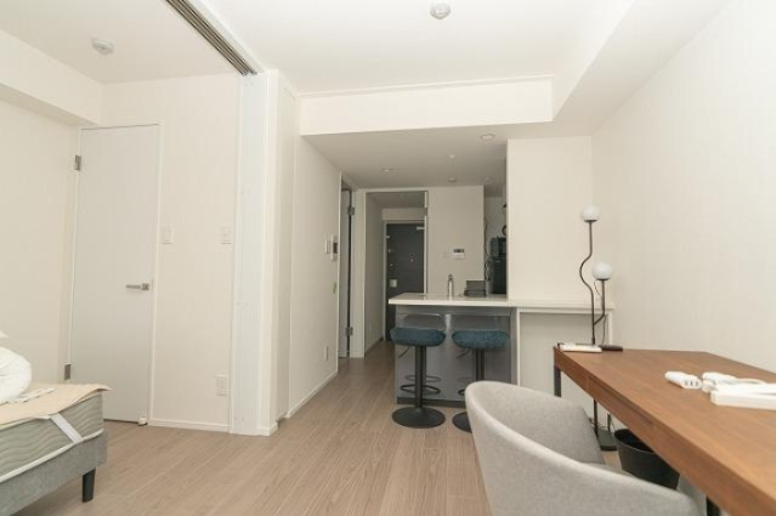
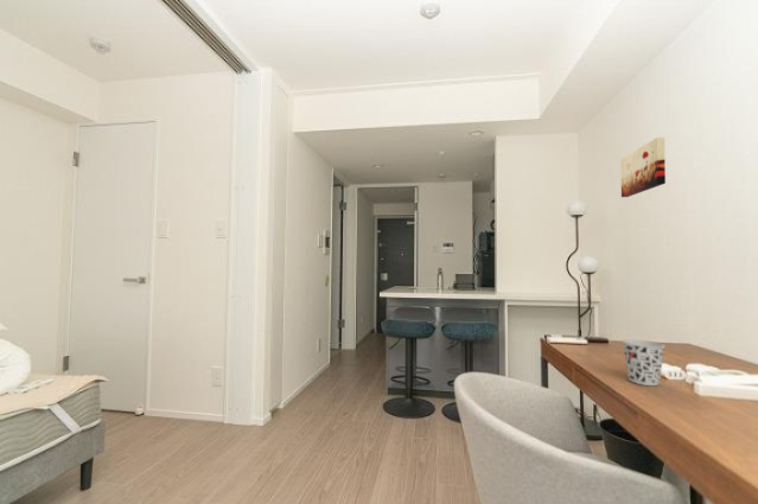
+ wall art (641, 170)
+ cup (643, 362)
